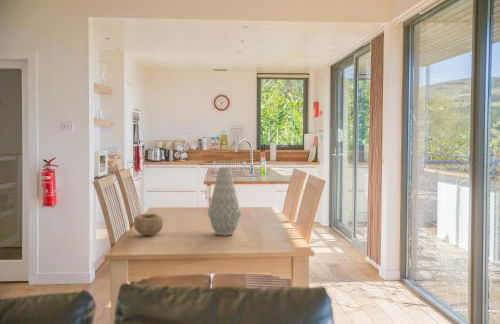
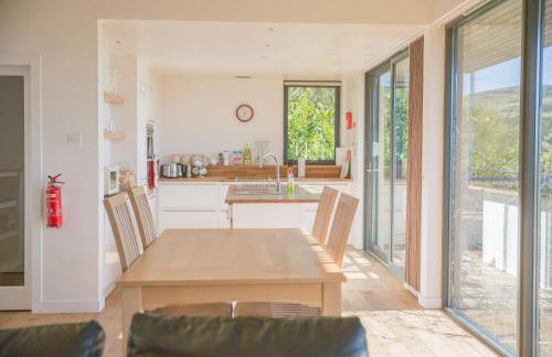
- vase (224, 200)
- bowl (148, 224)
